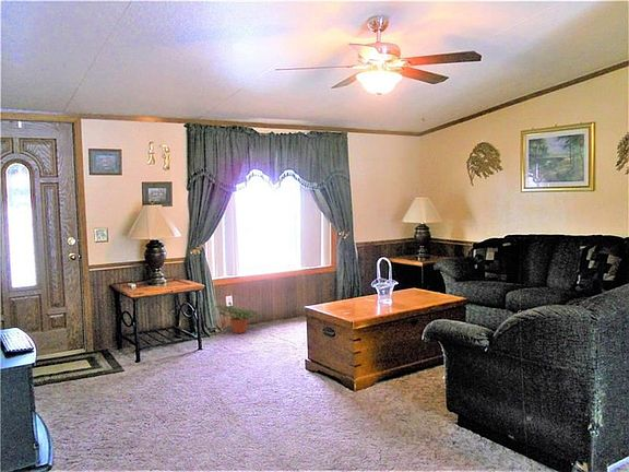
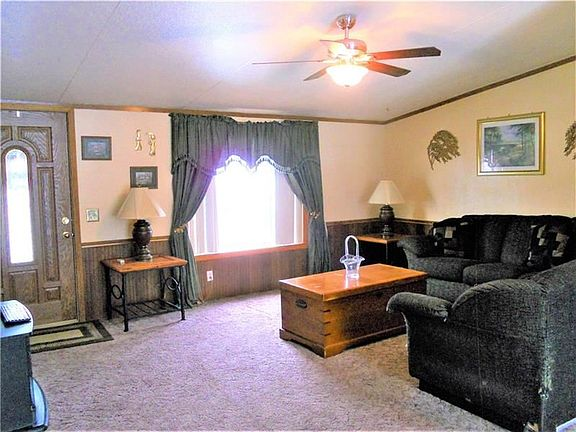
- potted plant (241, 317)
